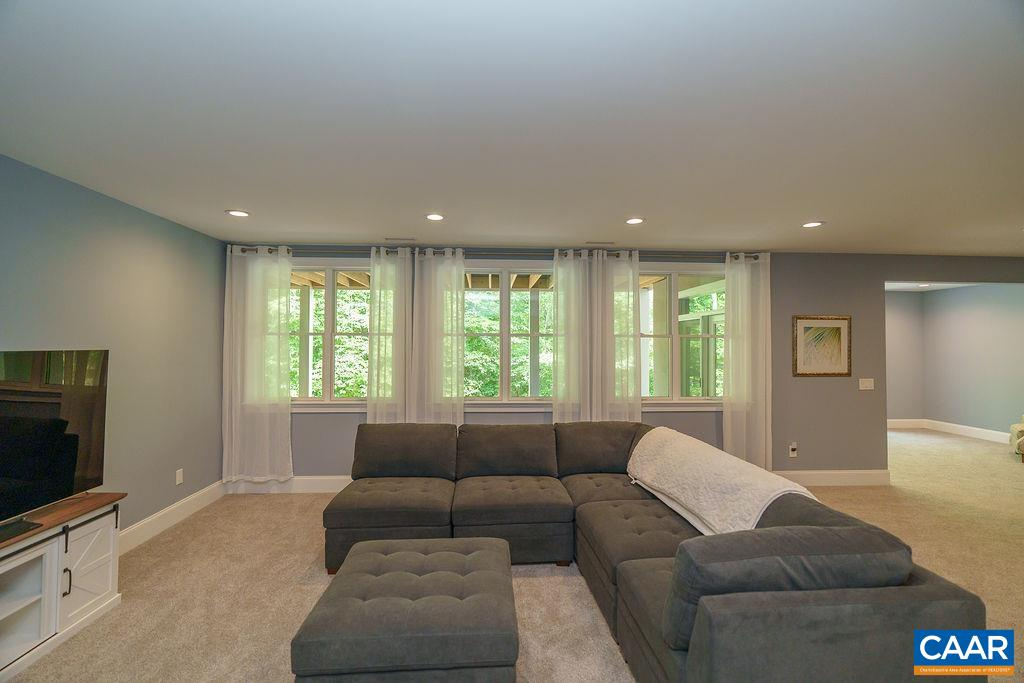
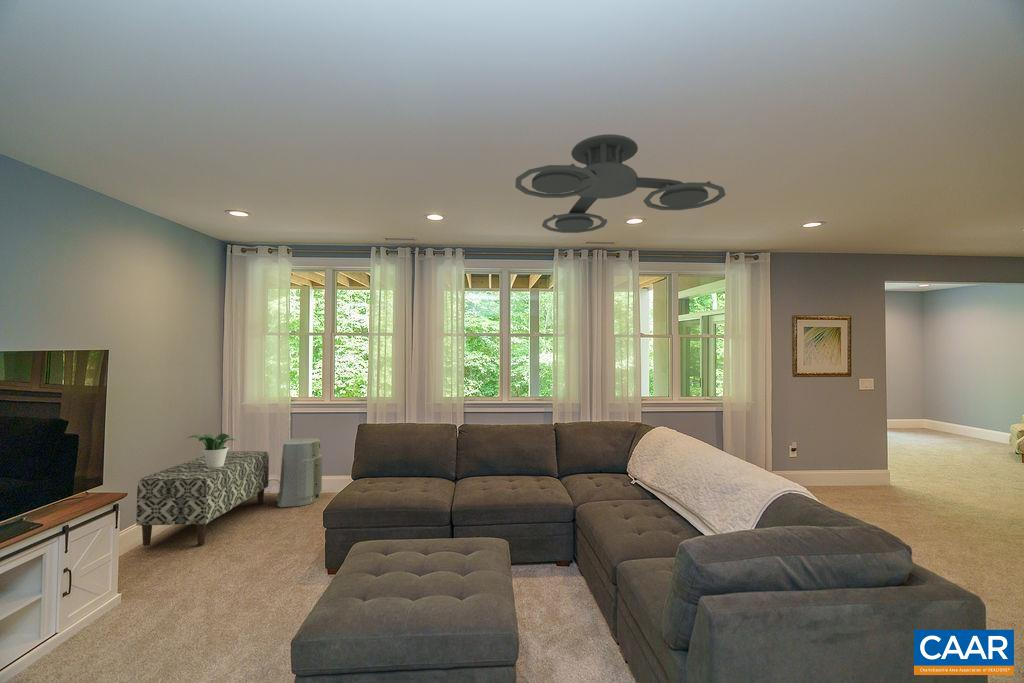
+ bench (211, 492)
+ air purifier (300, 470)
+ potted plant (211, 450)
+ ceiling fan (622, 172)
